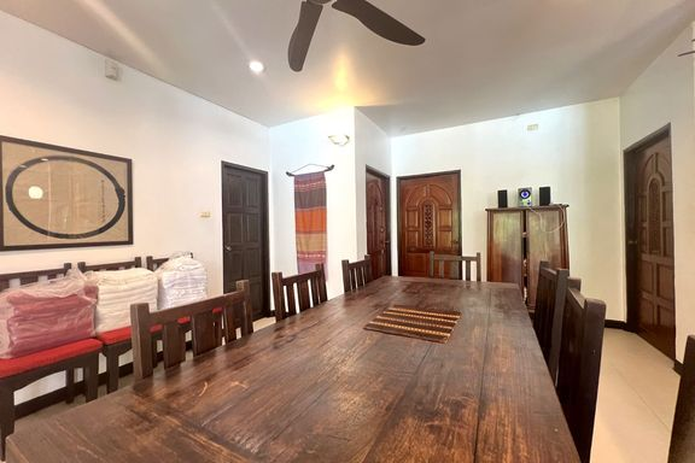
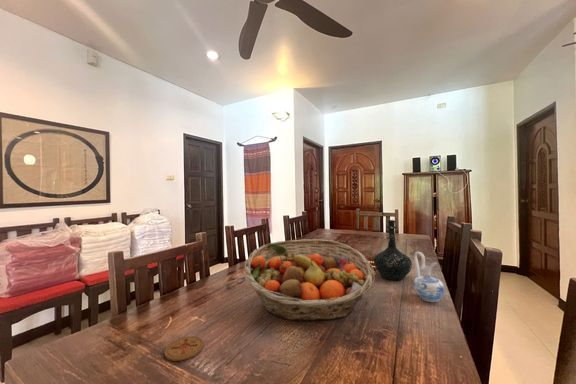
+ ceramic pitcher (428, 276)
+ fruit basket (308, 274)
+ coaster (184, 347)
+ bottle (392, 248)
